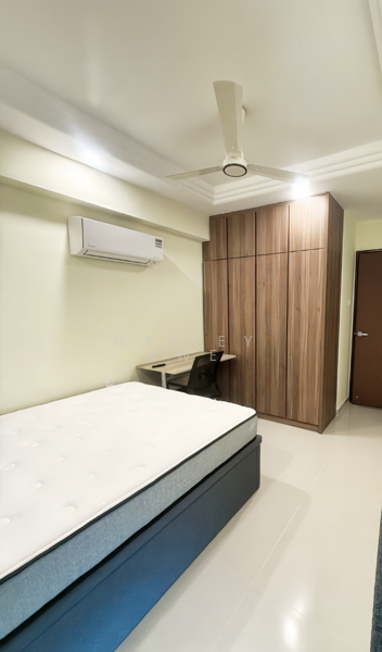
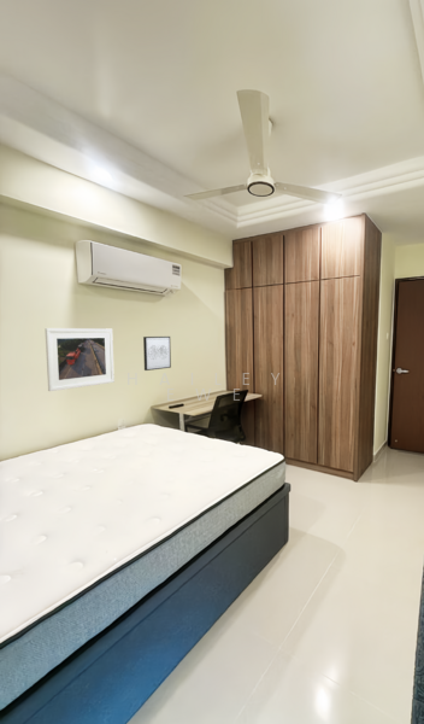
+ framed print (82, 357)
+ wall art (157, 352)
